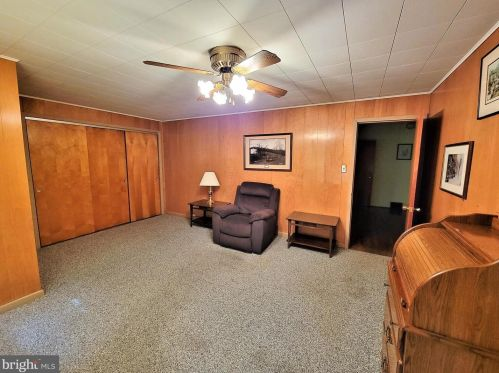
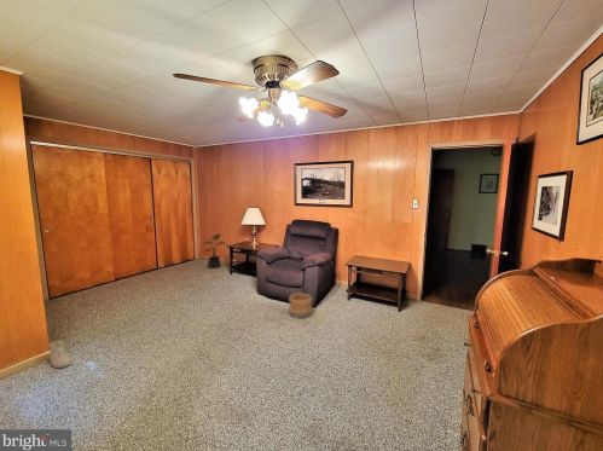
+ basket (300, 305)
+ potted plant (214, 251)
+ sneaker (58, 352)
